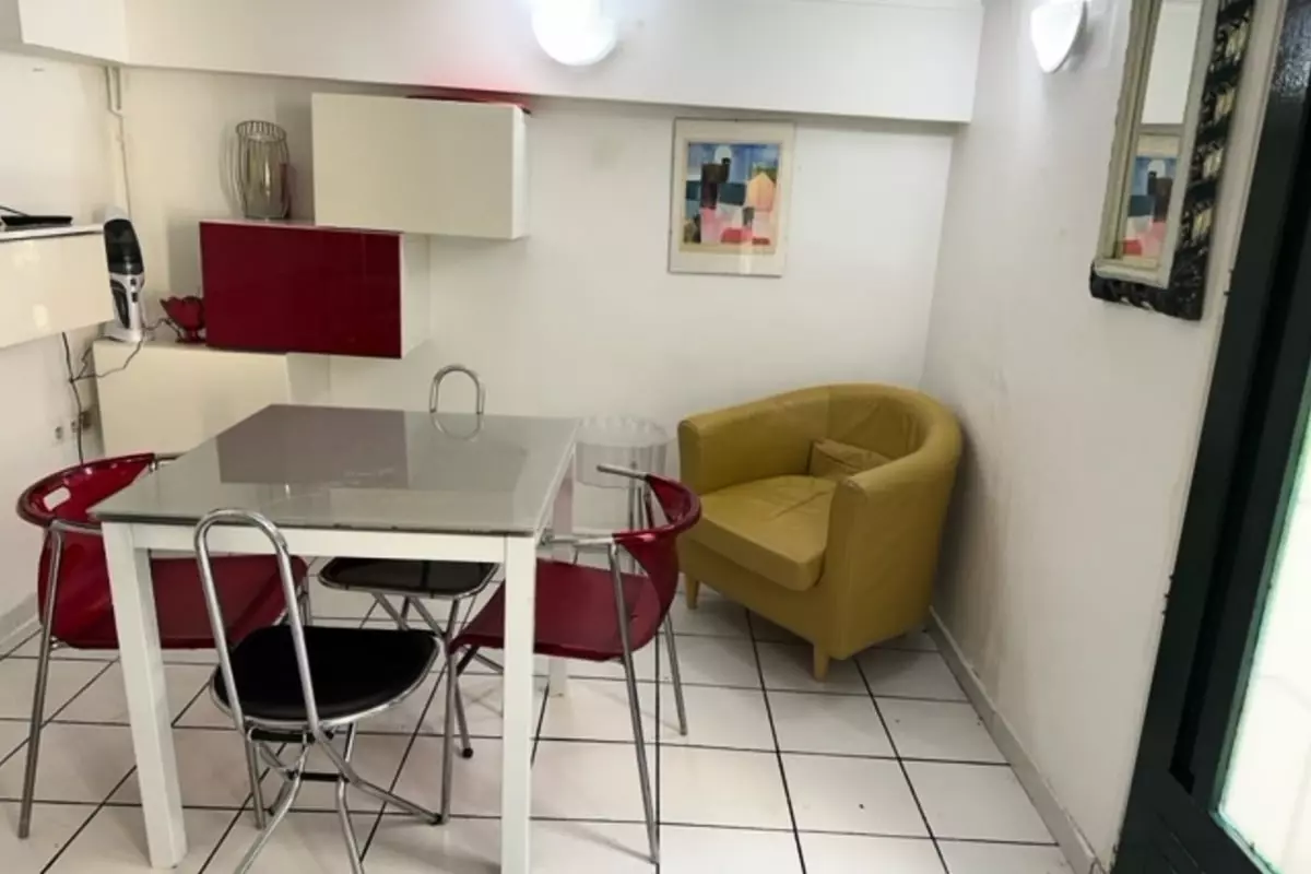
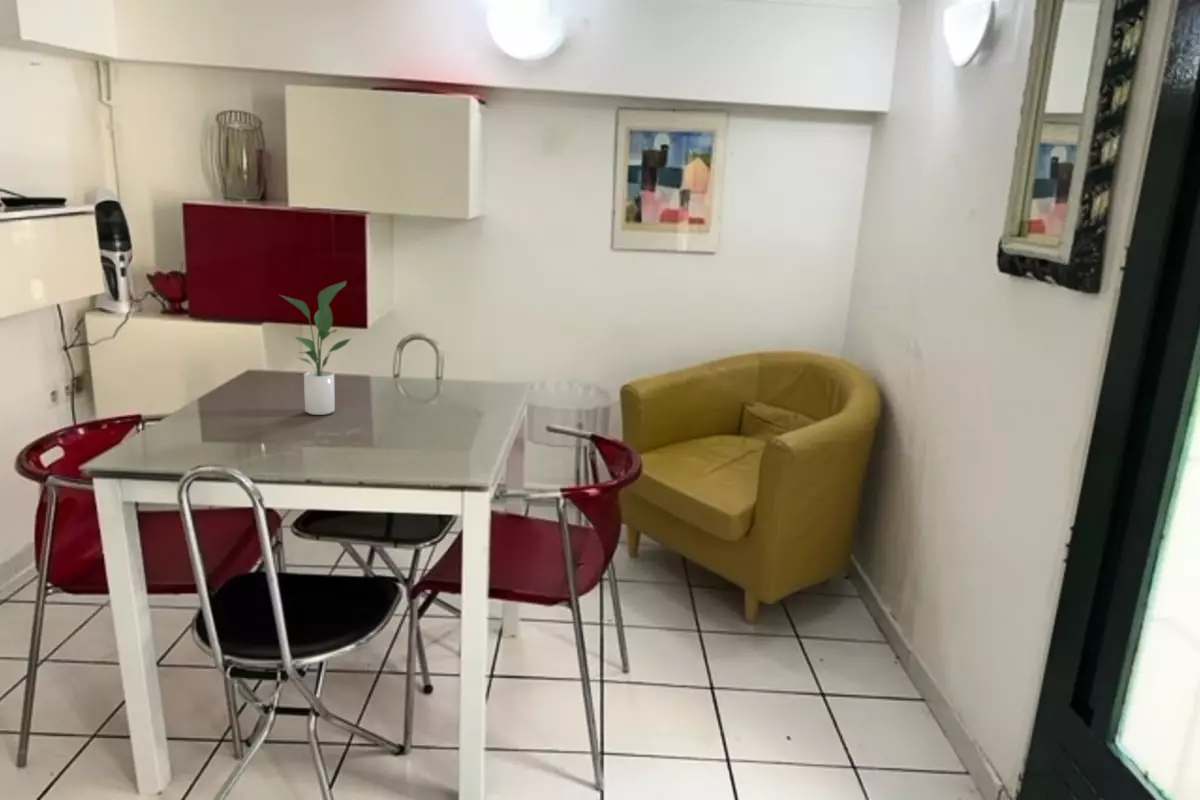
+ potted plant (318, 345)
